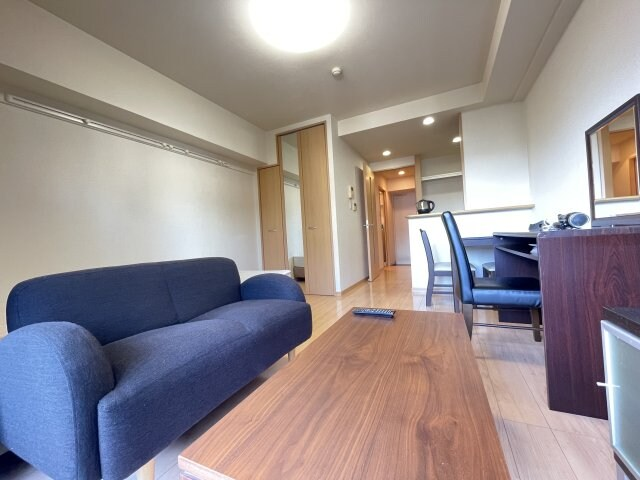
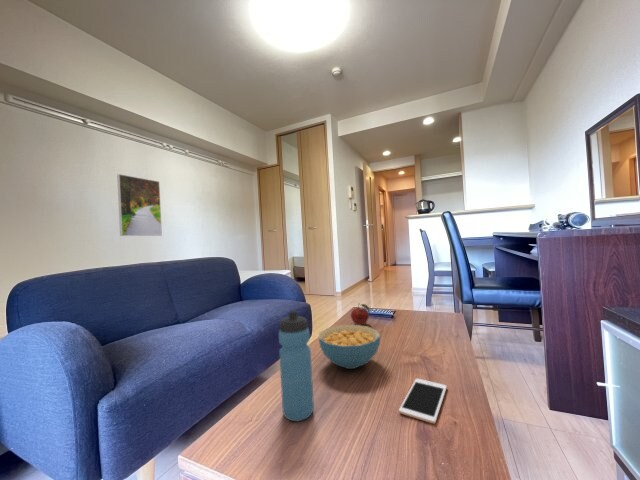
+ water bottle (295, 361)
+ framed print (140, 207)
+ cereal bowl (349, 349)
+ fruit (360, 314)
+ cell phone (424, 398)
